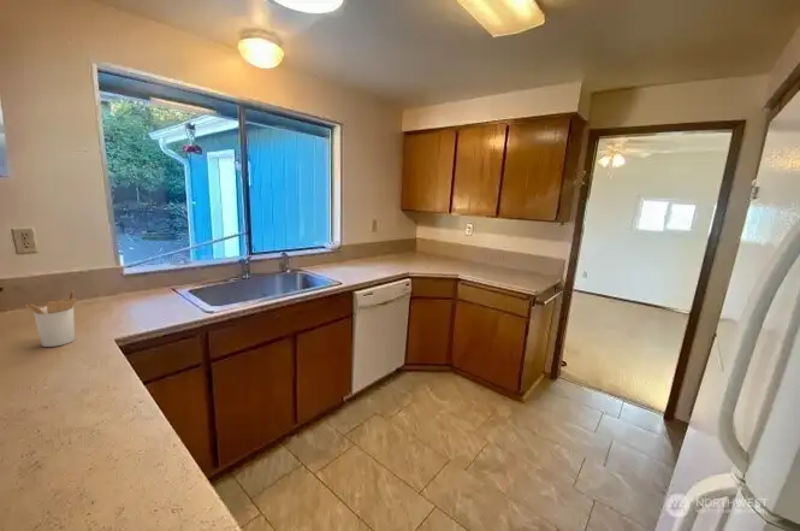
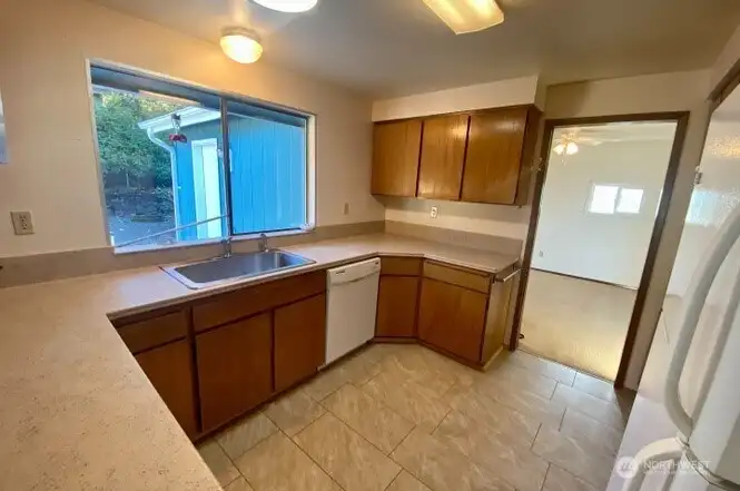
- utensil holder (58, 319)
